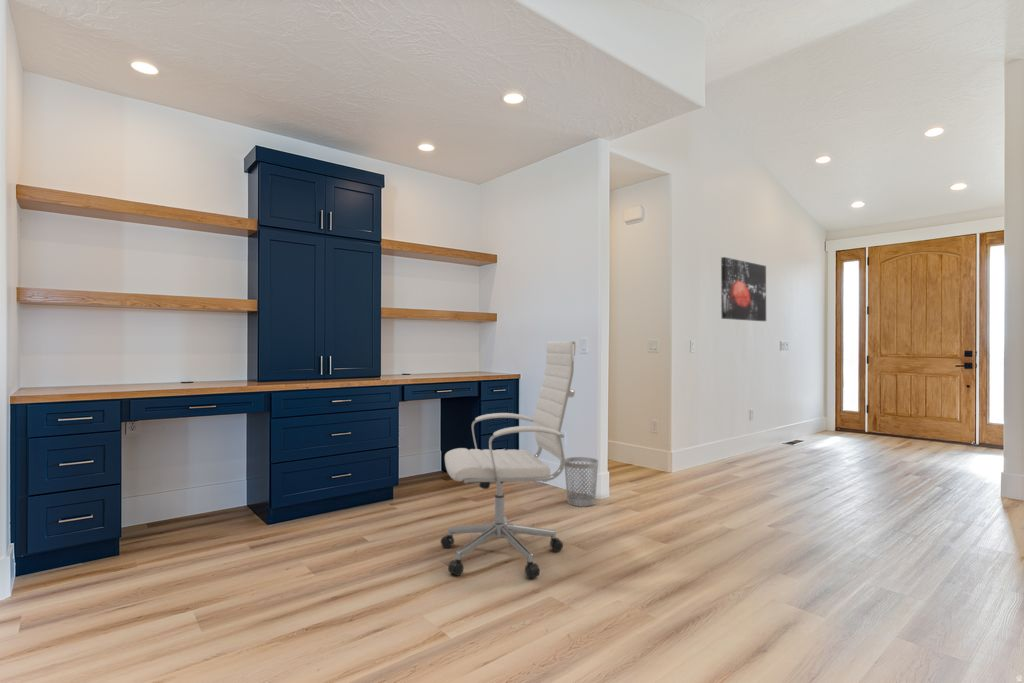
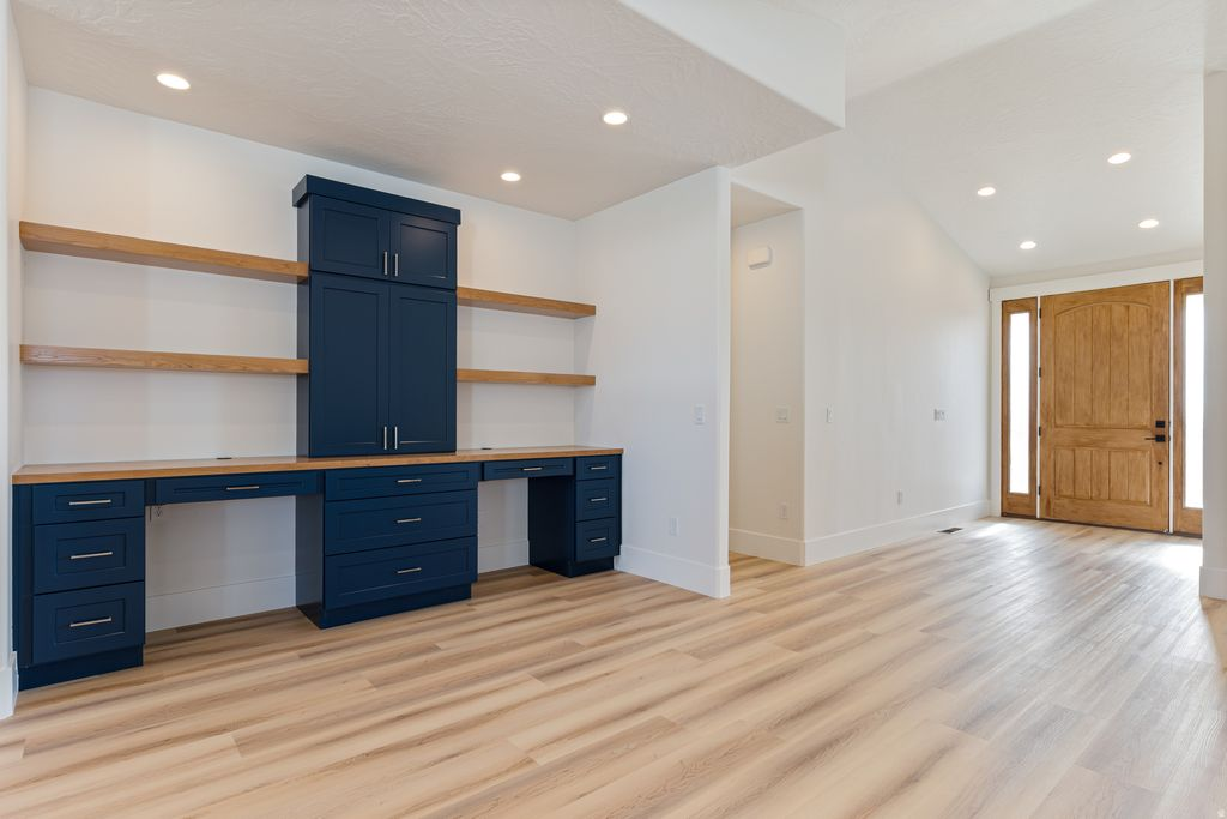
- wall art (744, 290)
- wastebasket (581, 481)
- chair (507, 450)
